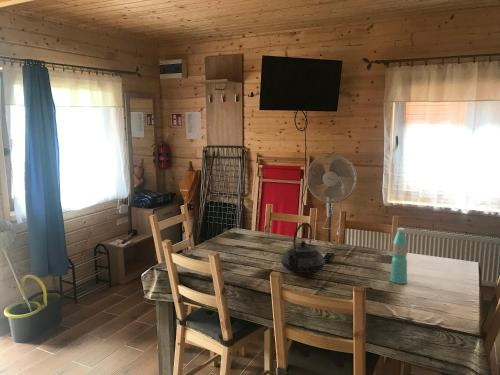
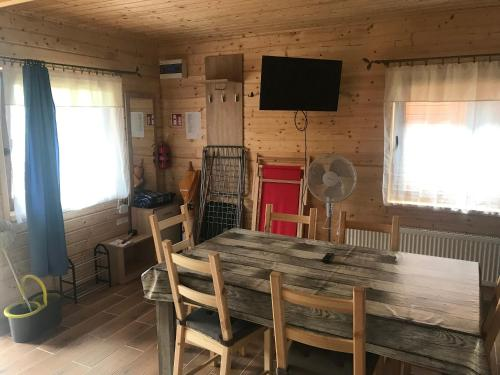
- water bottle (399, 255)
- teapot (301, 246)
